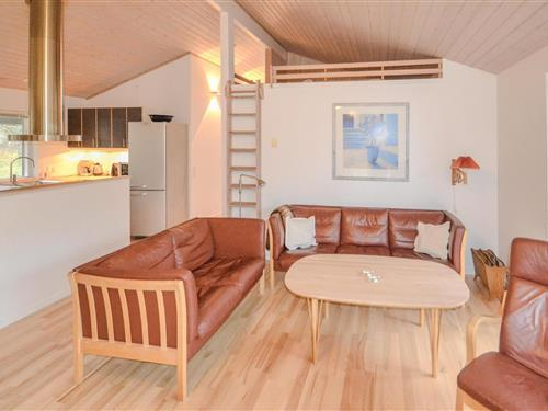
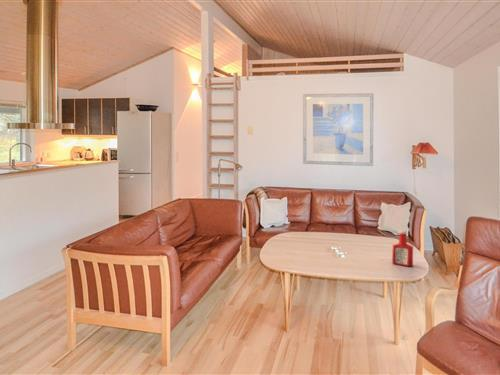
+ soap bottle (402, 247)
